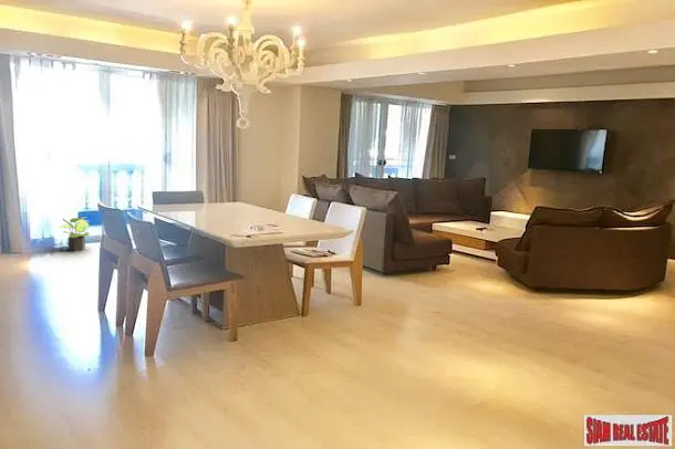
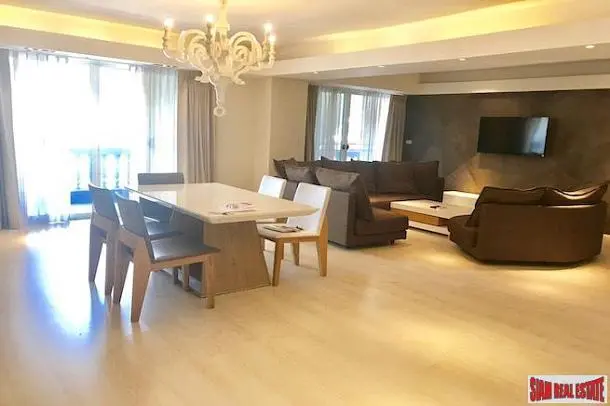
- potted plant (75, 232)
